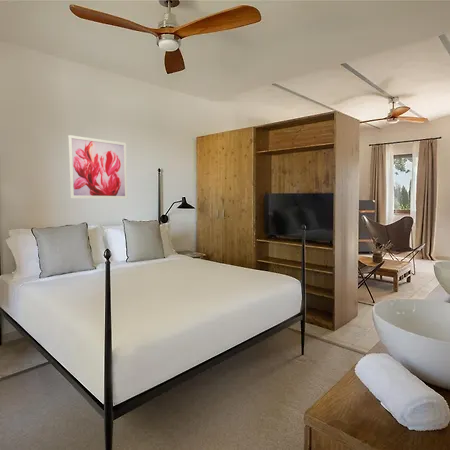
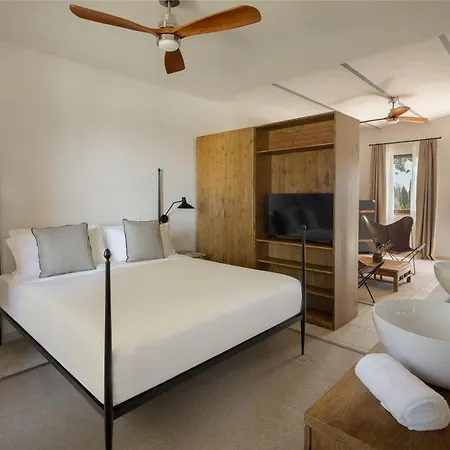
- wall art (99, 169)
